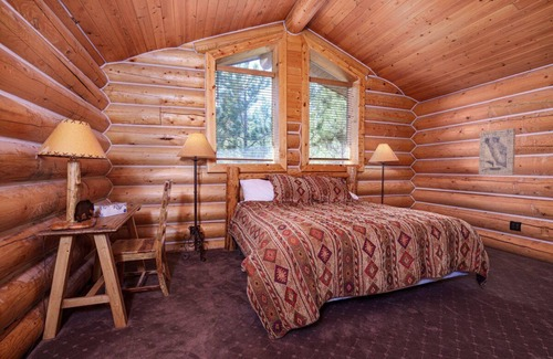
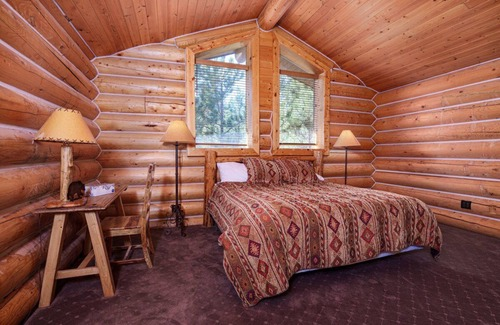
- wall art (495, 152)
